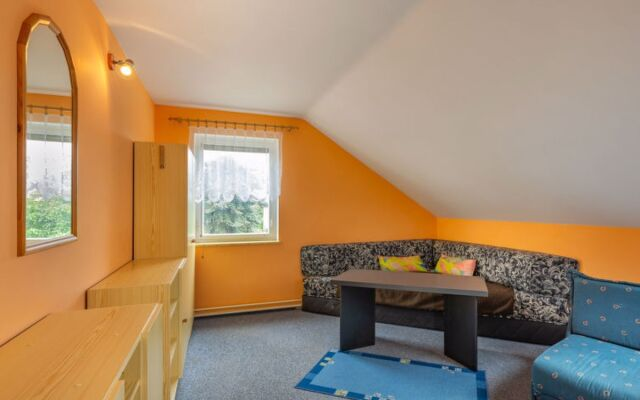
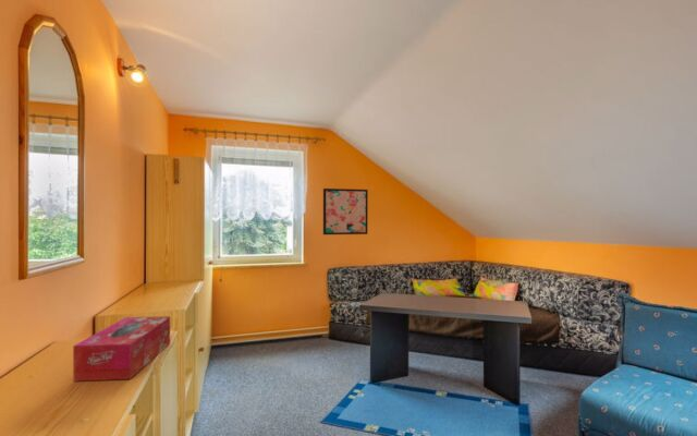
+ wall art (345, 211)
+ tissue box (127, 344)
